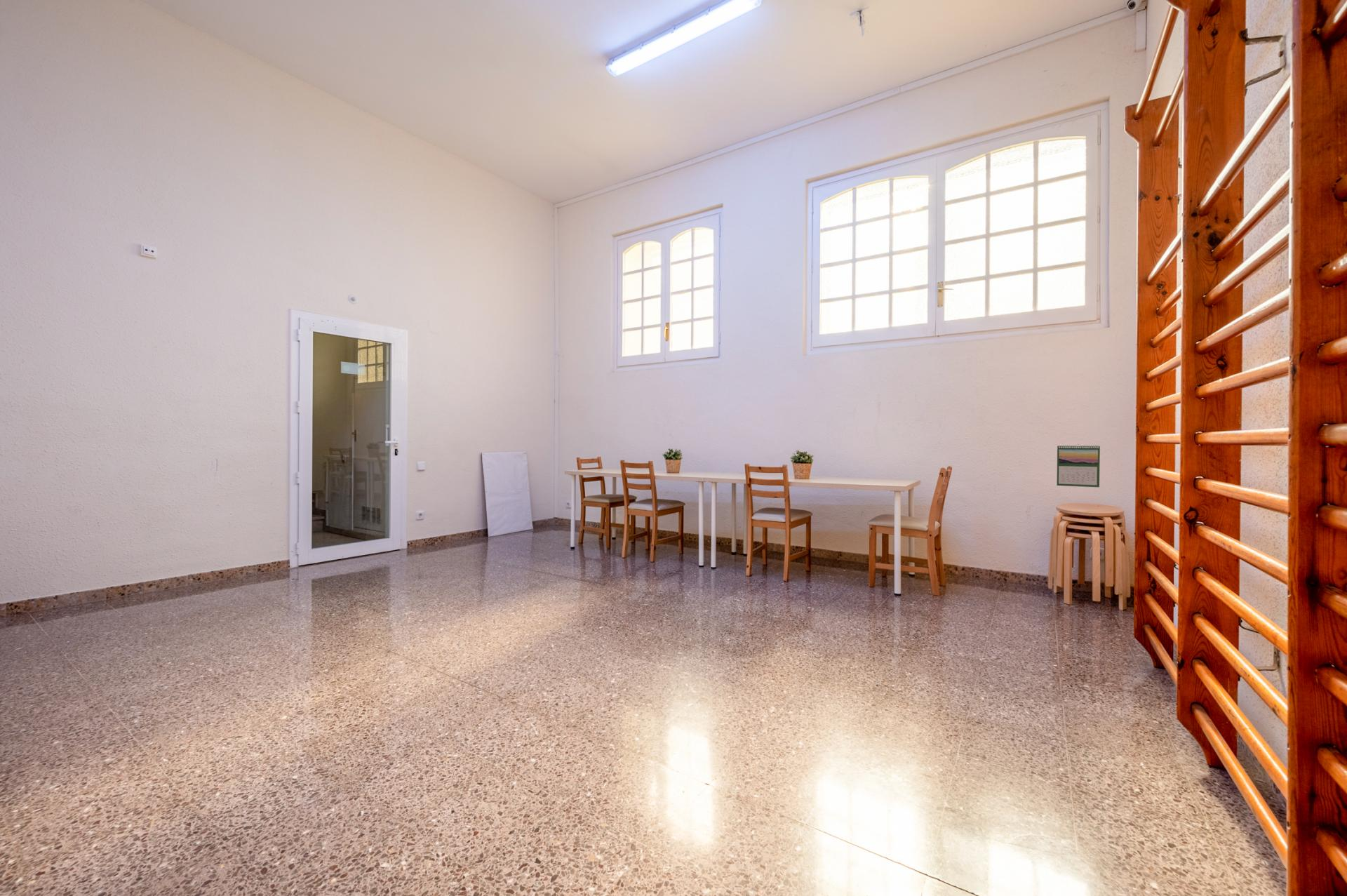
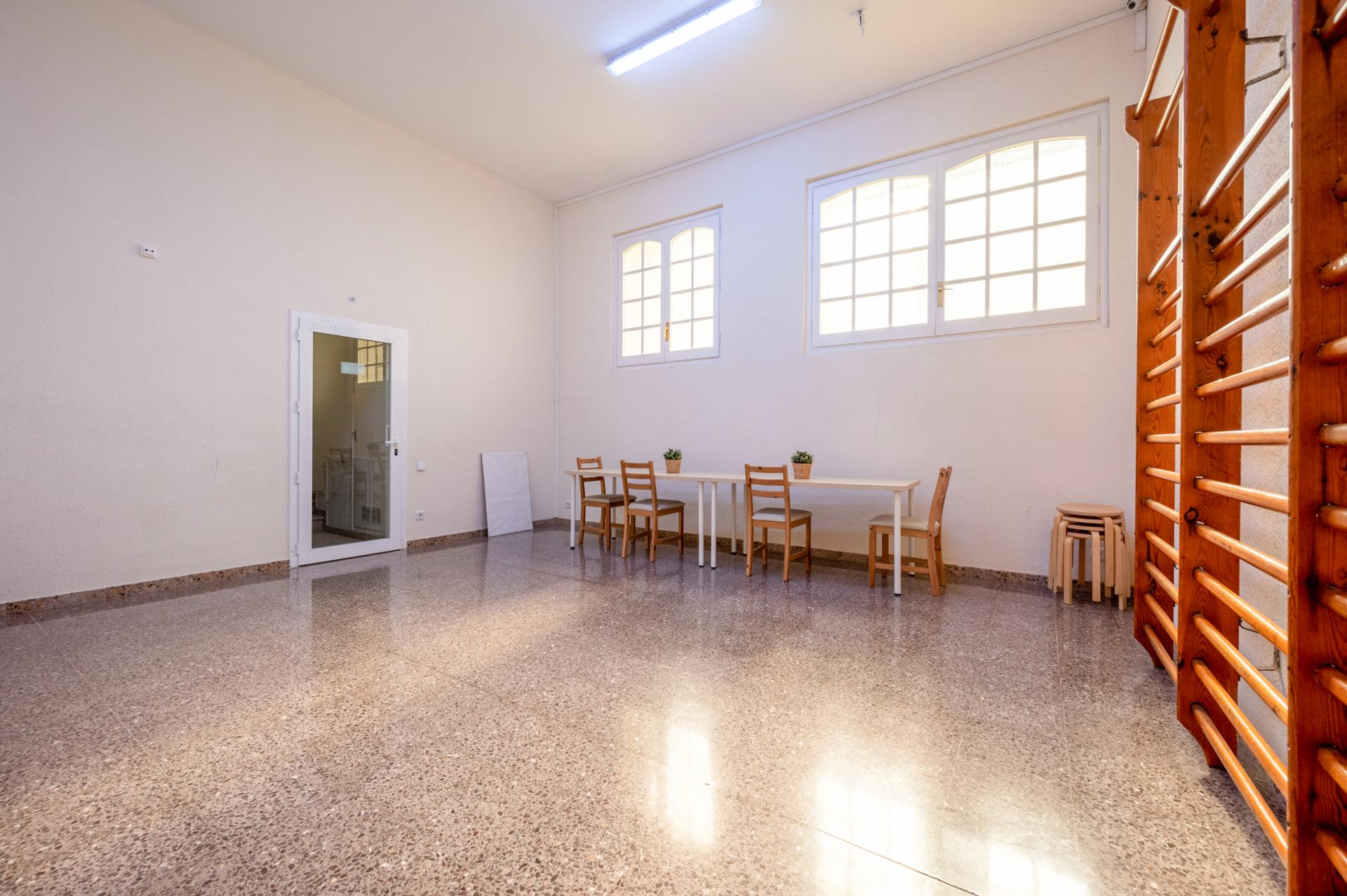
- calendar (1078, 465)
